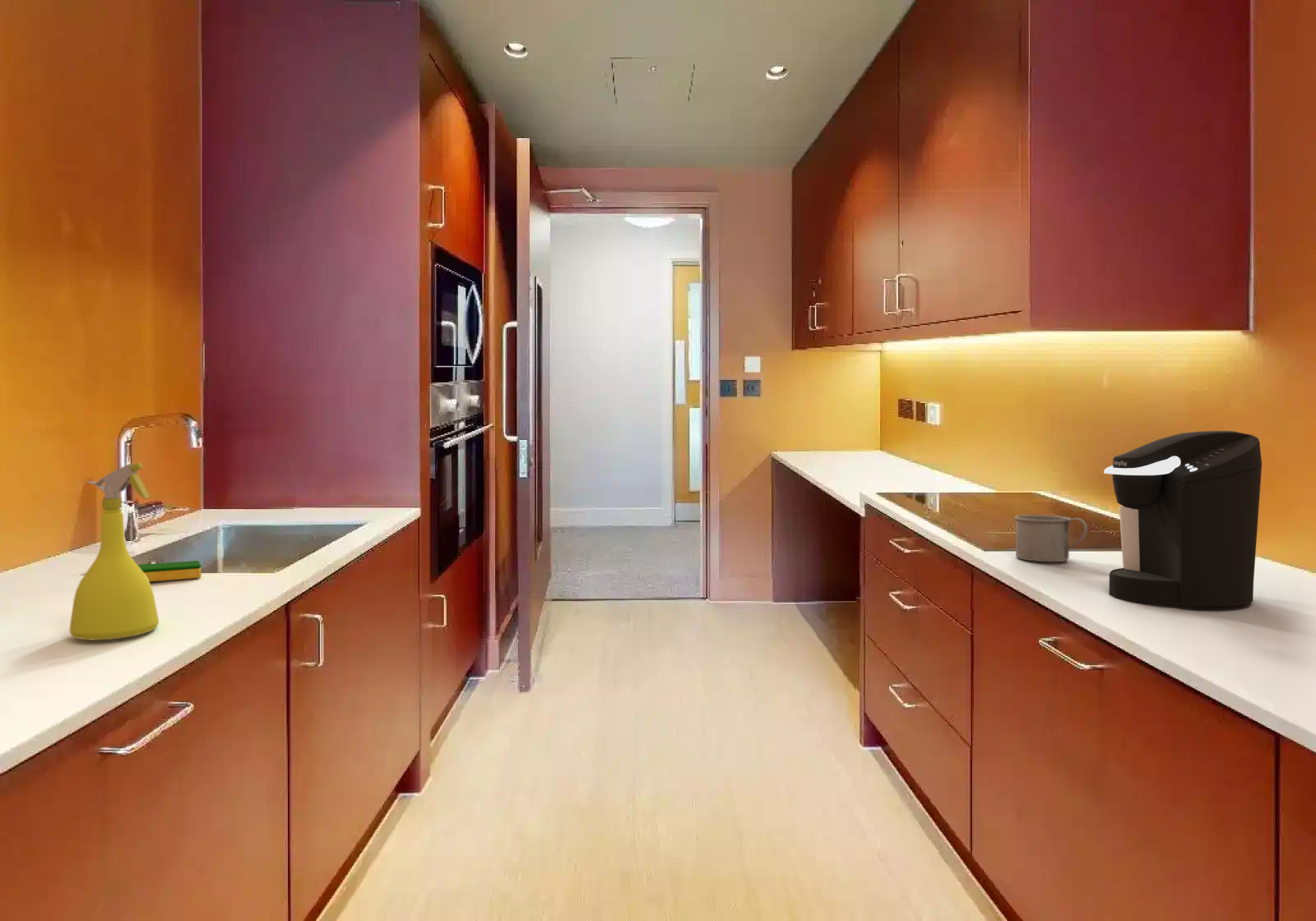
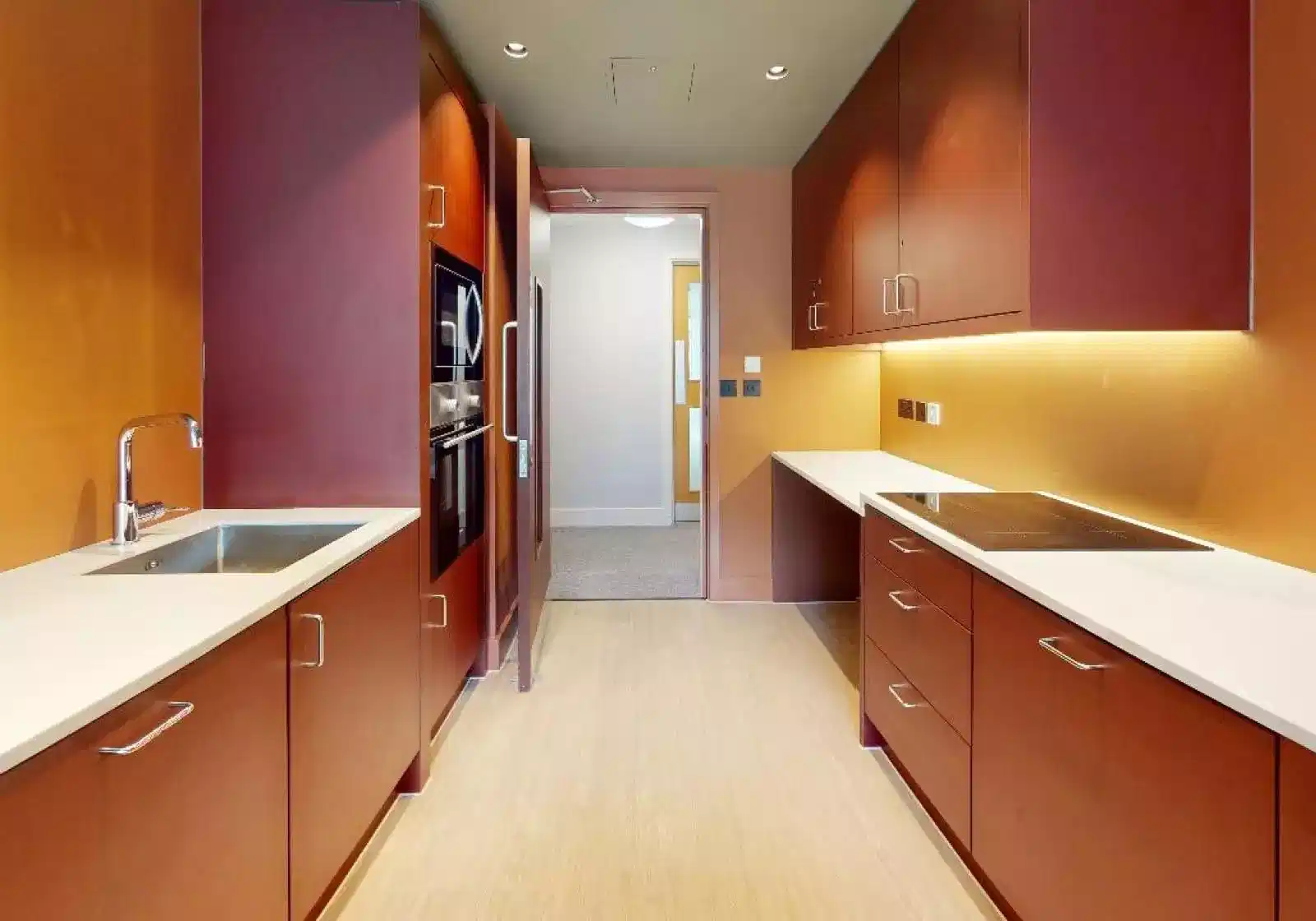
- spray bottle (114, 548)
- coffee maker (1175, 513)
- mug (1046, 537)
- dish sponge (158, 572)
